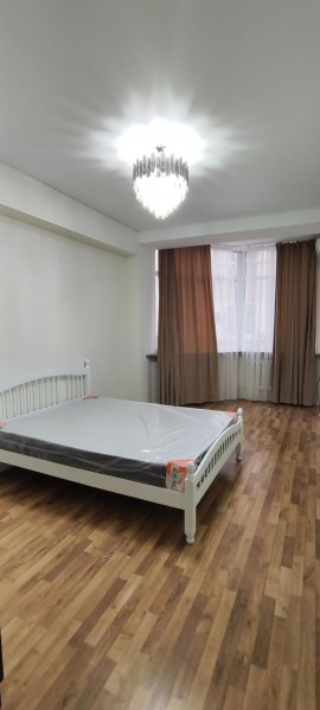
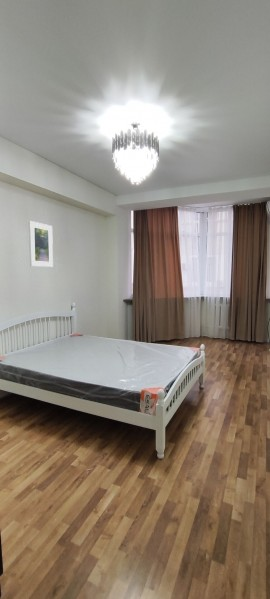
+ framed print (41, 245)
